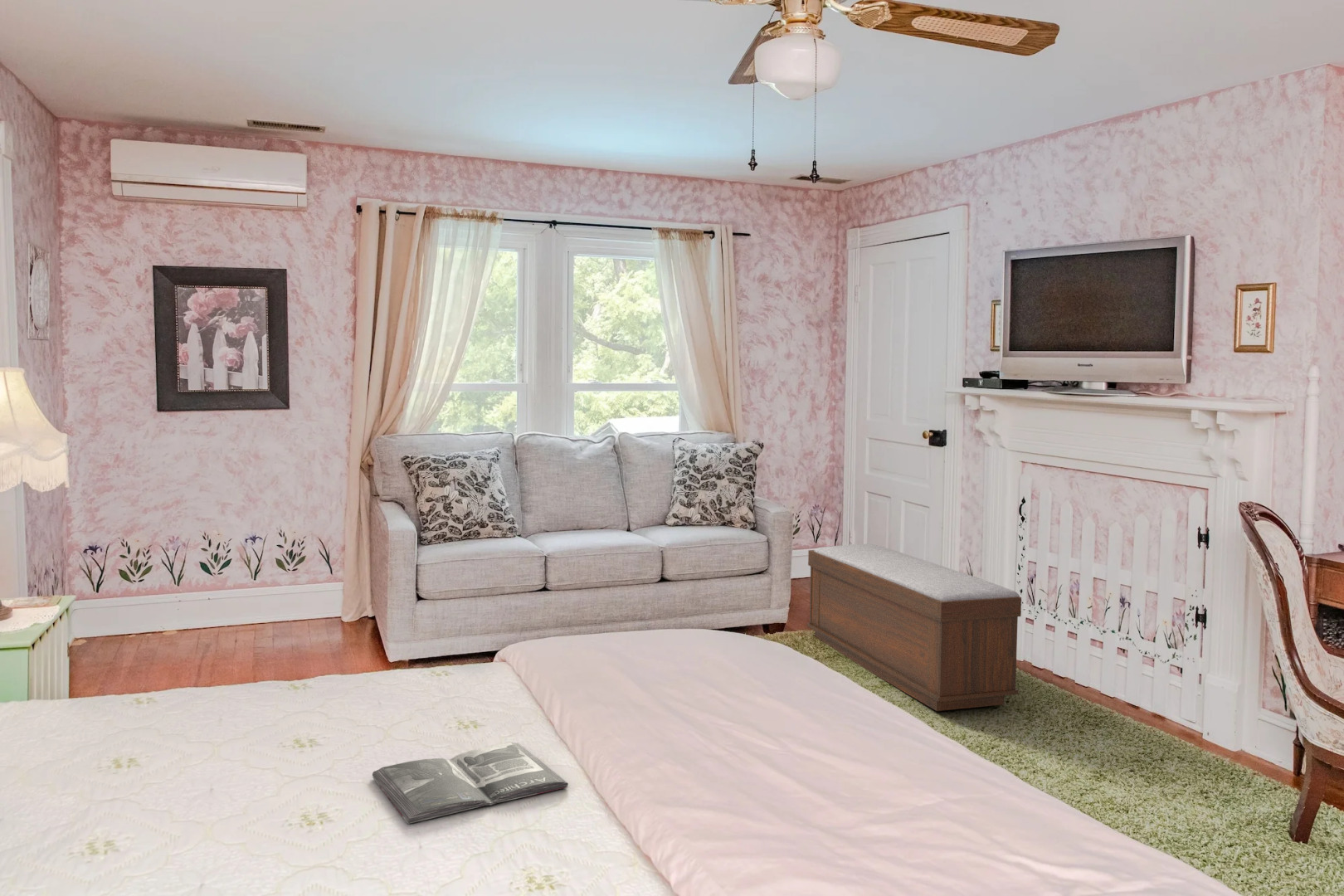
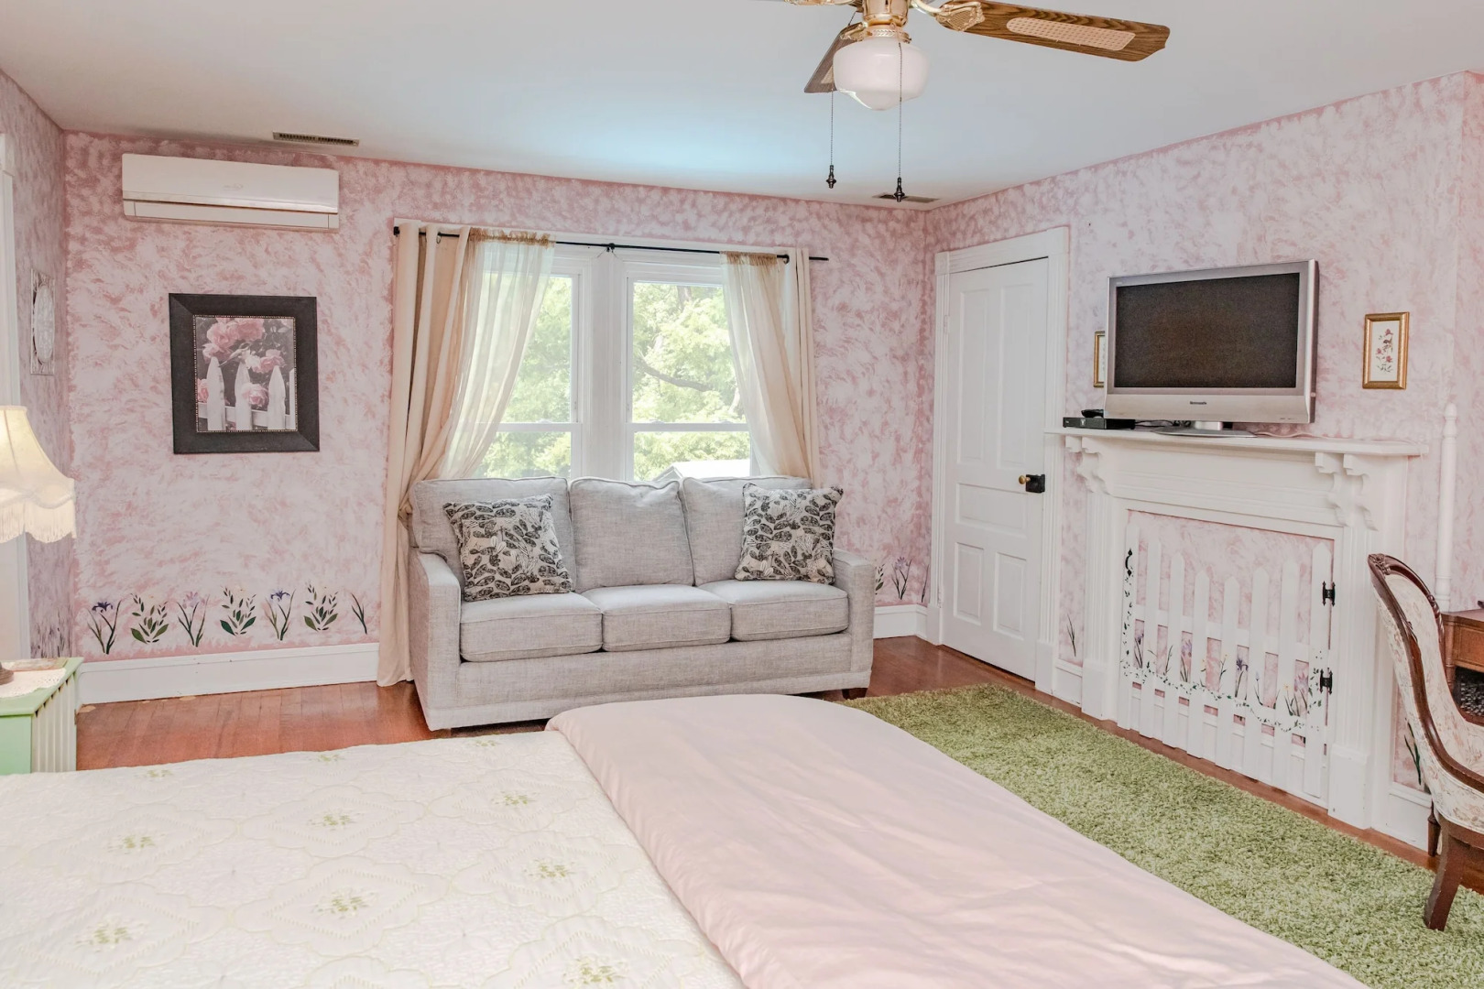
- magazine (469, 777)
- bench (902, 616)
